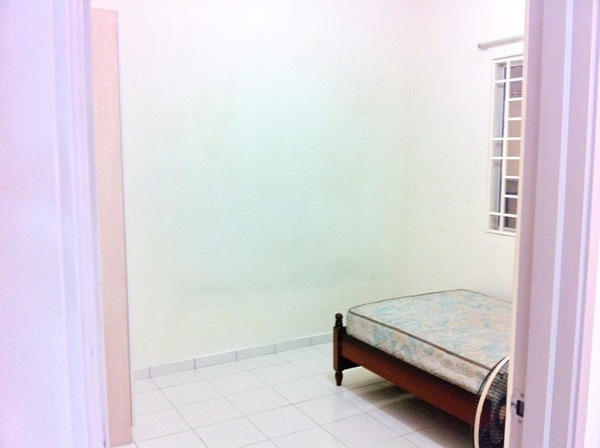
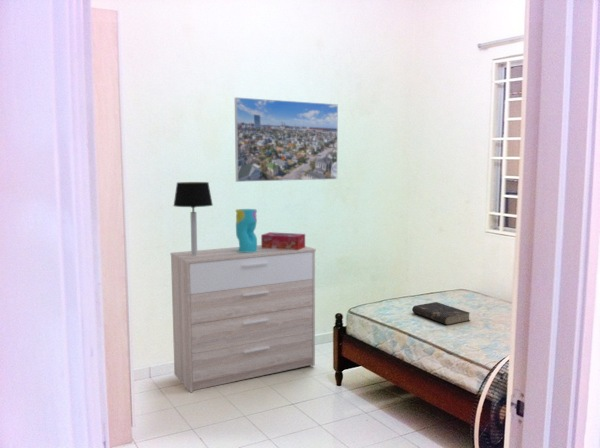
+ table lamp (193, 219)
+ sideboard (245, 311)
+ tissue box (283, 240)
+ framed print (289, 141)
+ decorative vase (246, 230)
+ book (440, 313)
